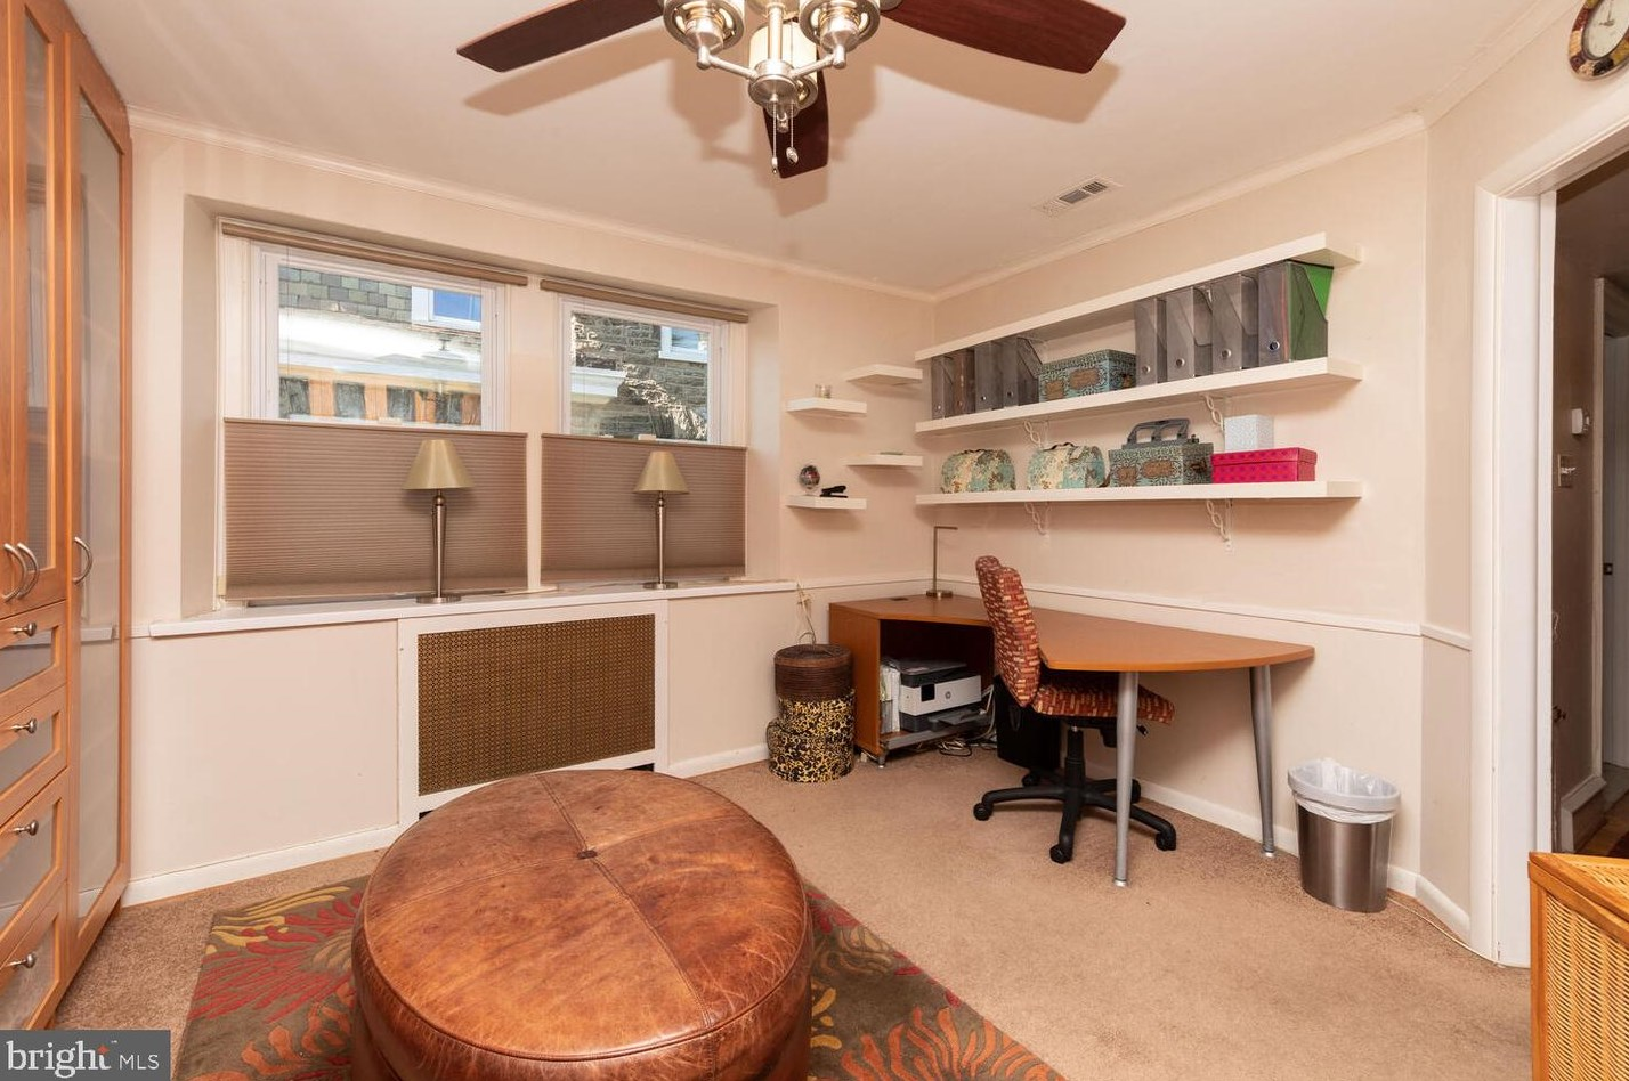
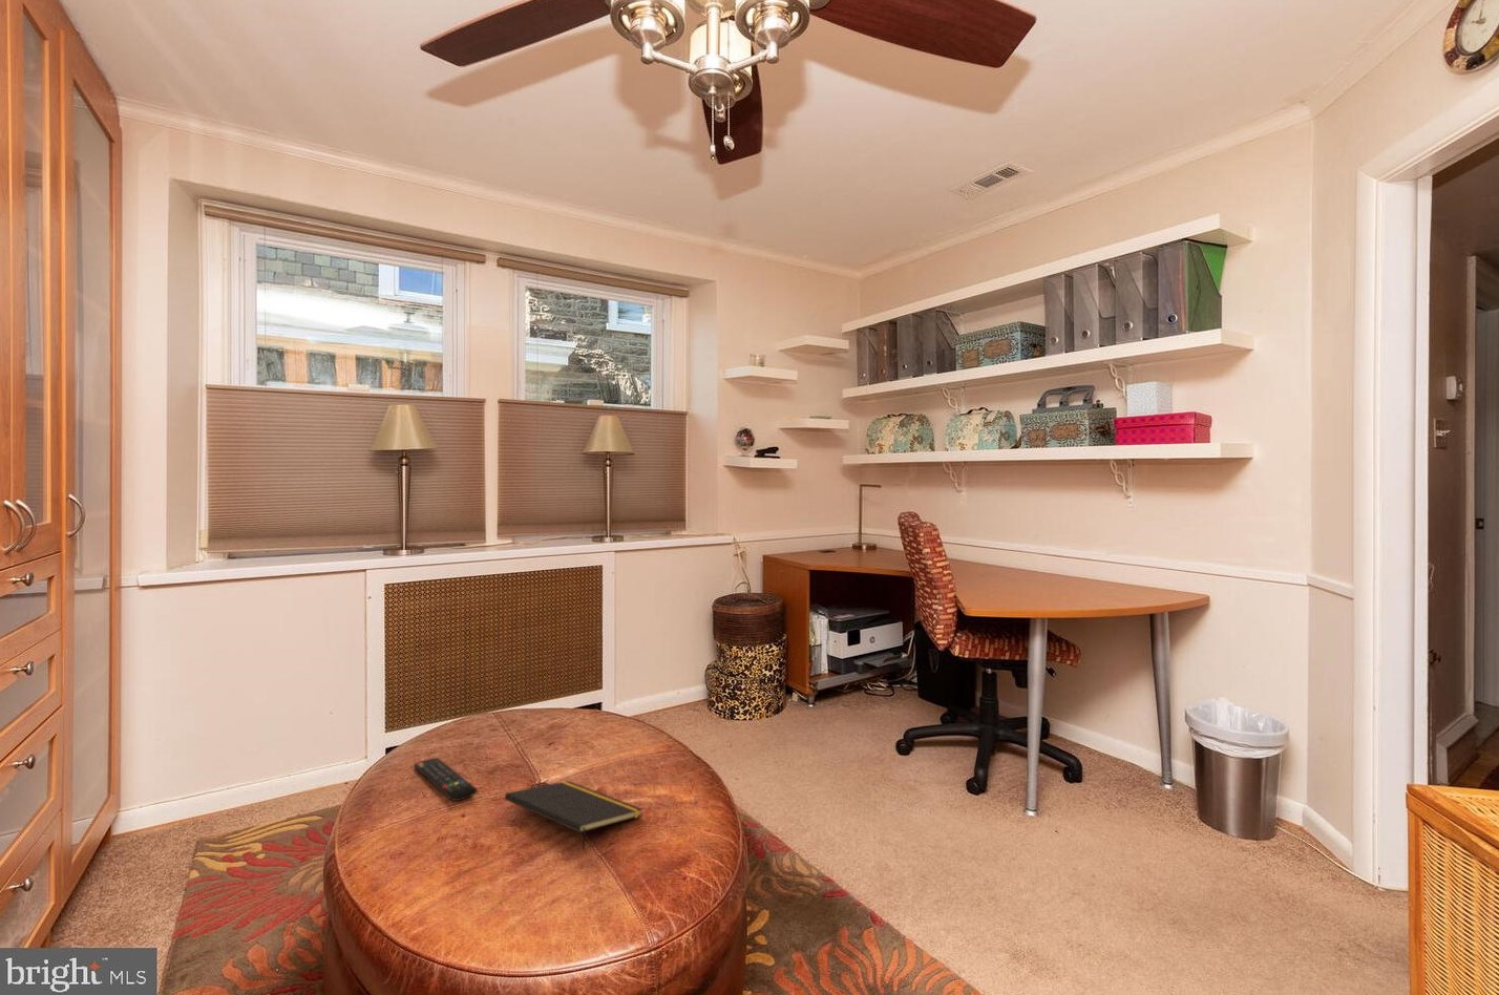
+ remote control (443, 777)
+ notepad (573, 804)
